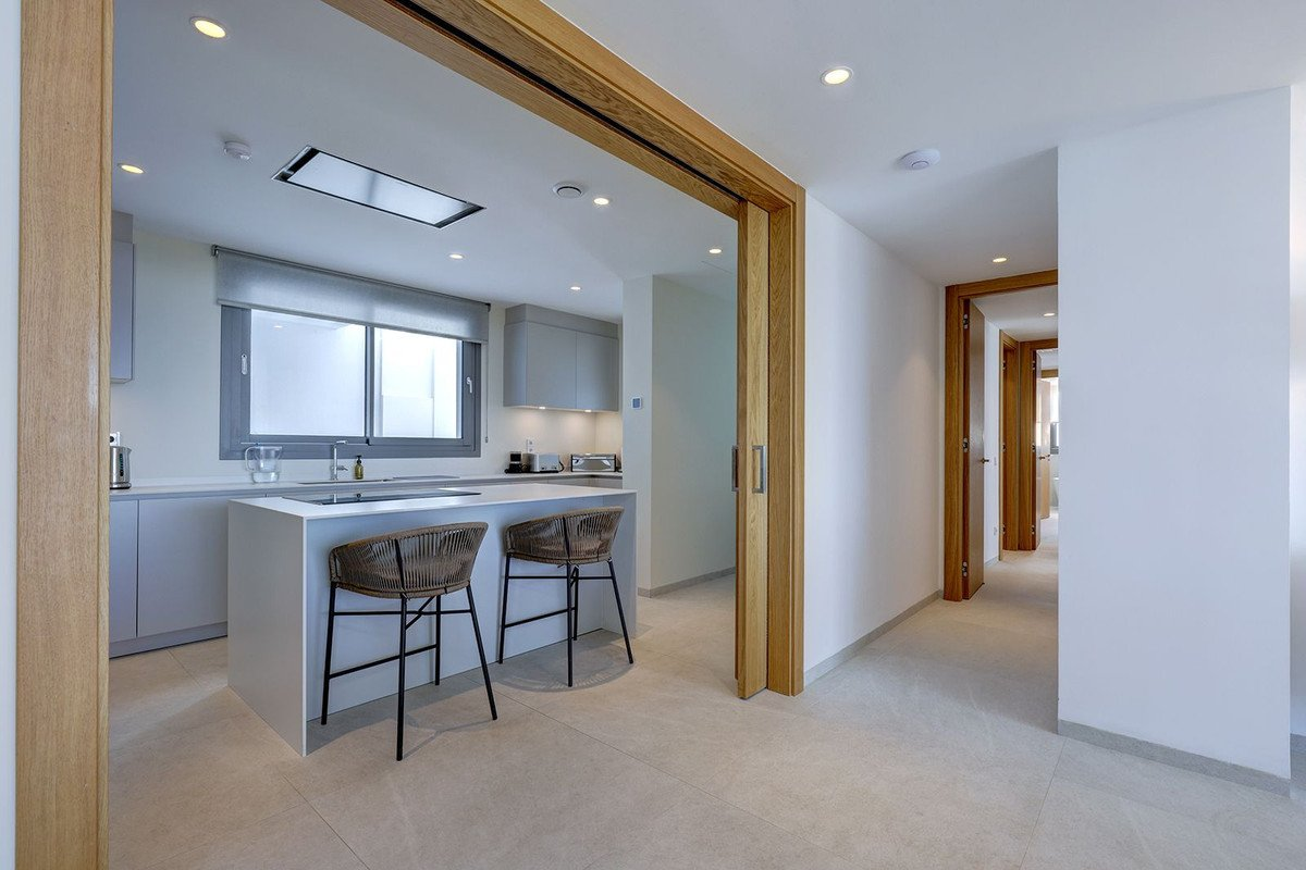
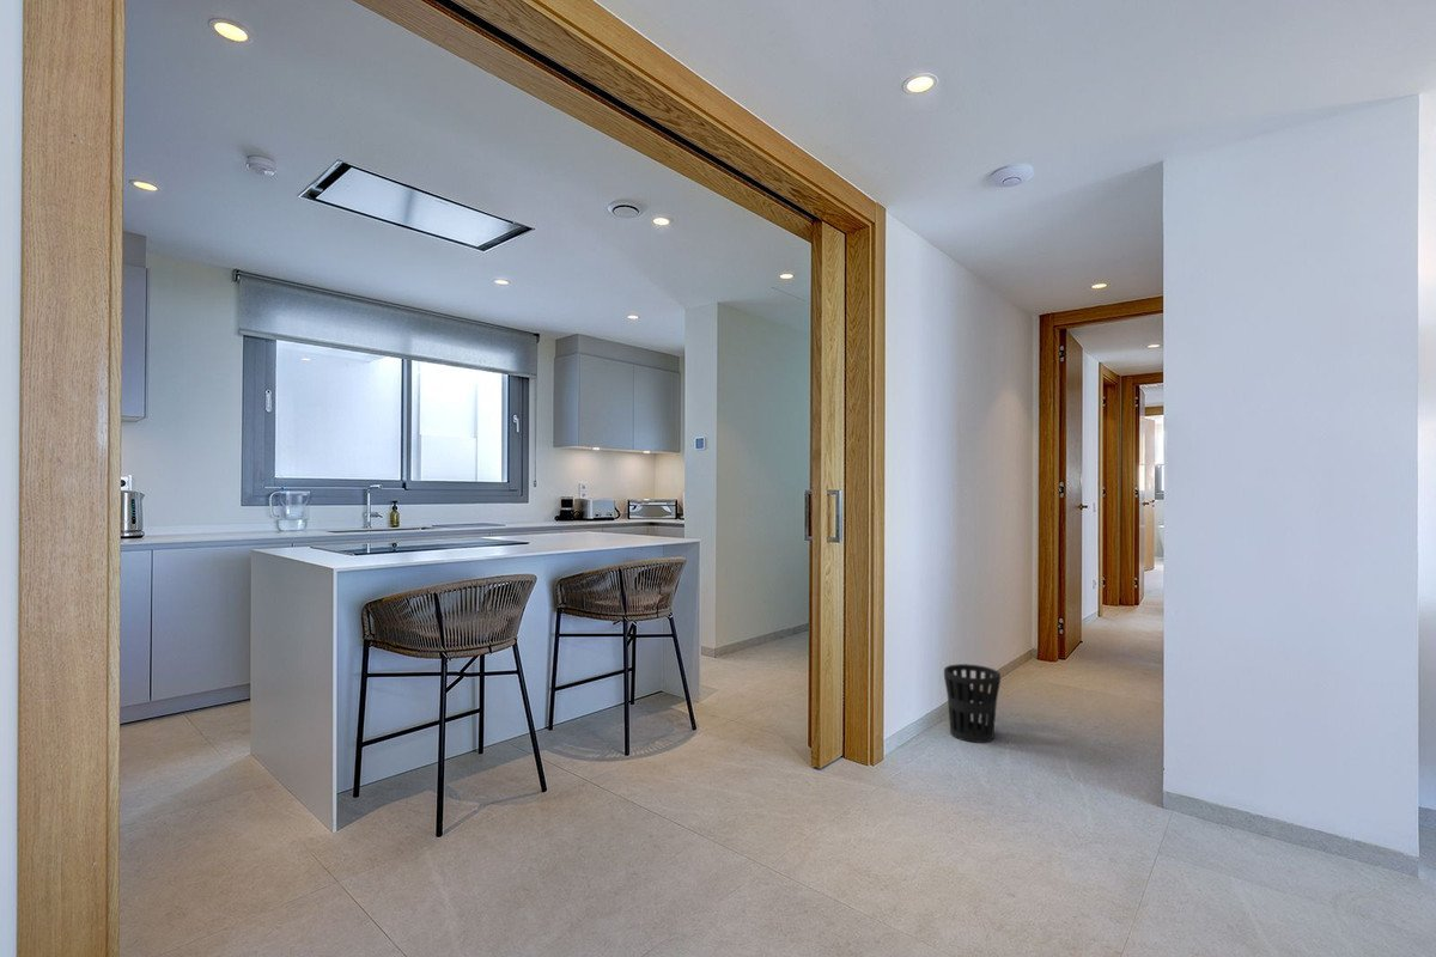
+ wastebasket (972, 702)
